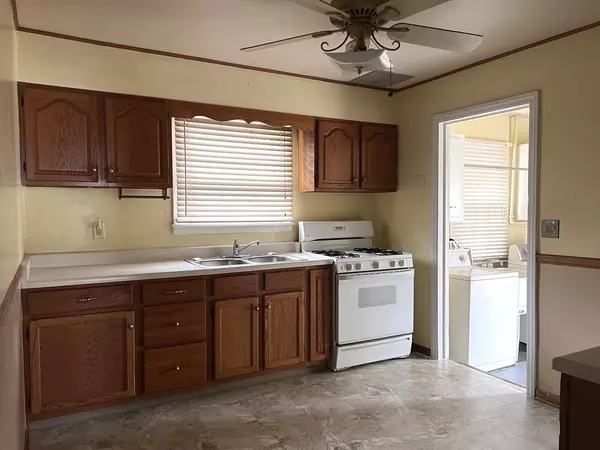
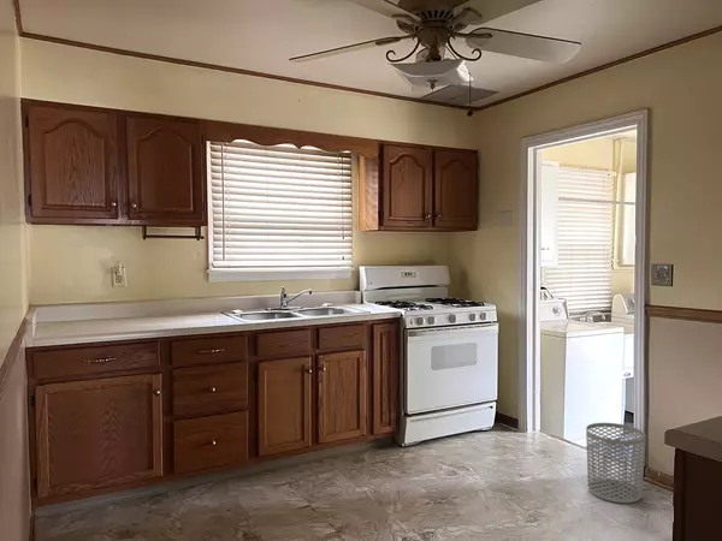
+ waste bin (615, 462)
